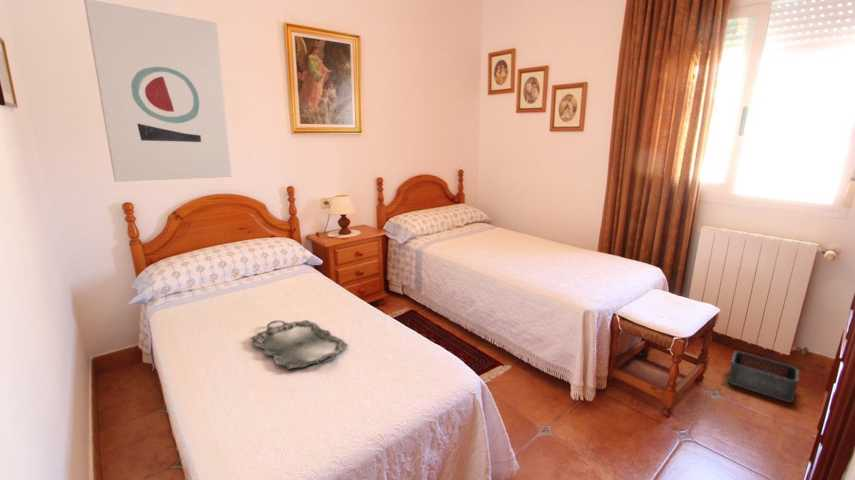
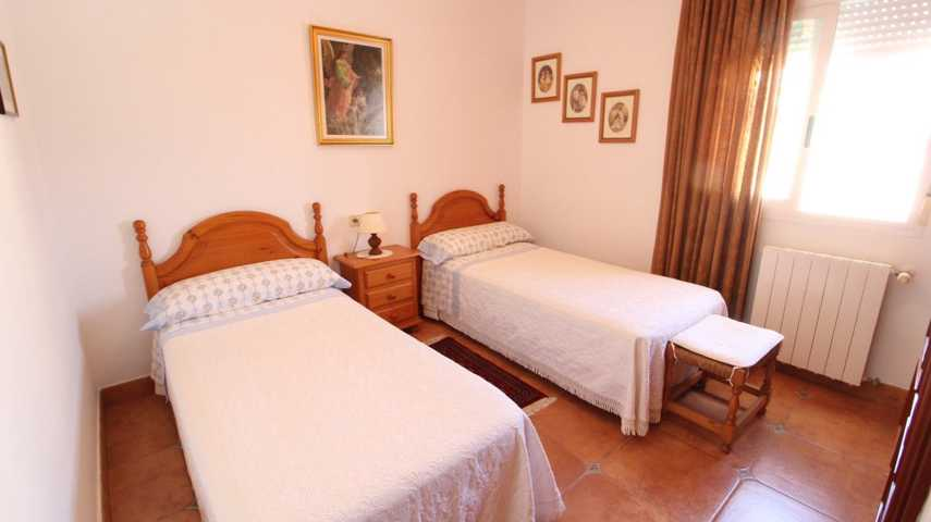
- storage bin (762, 375)
- serving tray (298, 342)
- wall art (167, 99)
